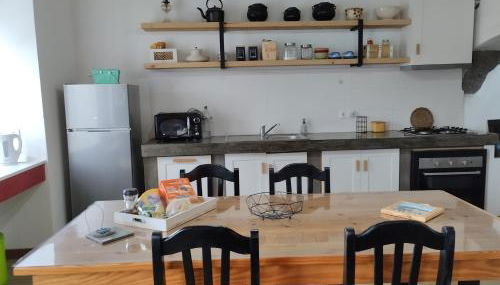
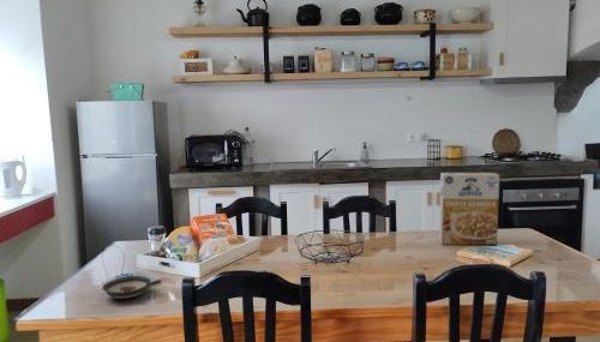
+ cereal box (468, 208)
+ saucer (127, 288)
